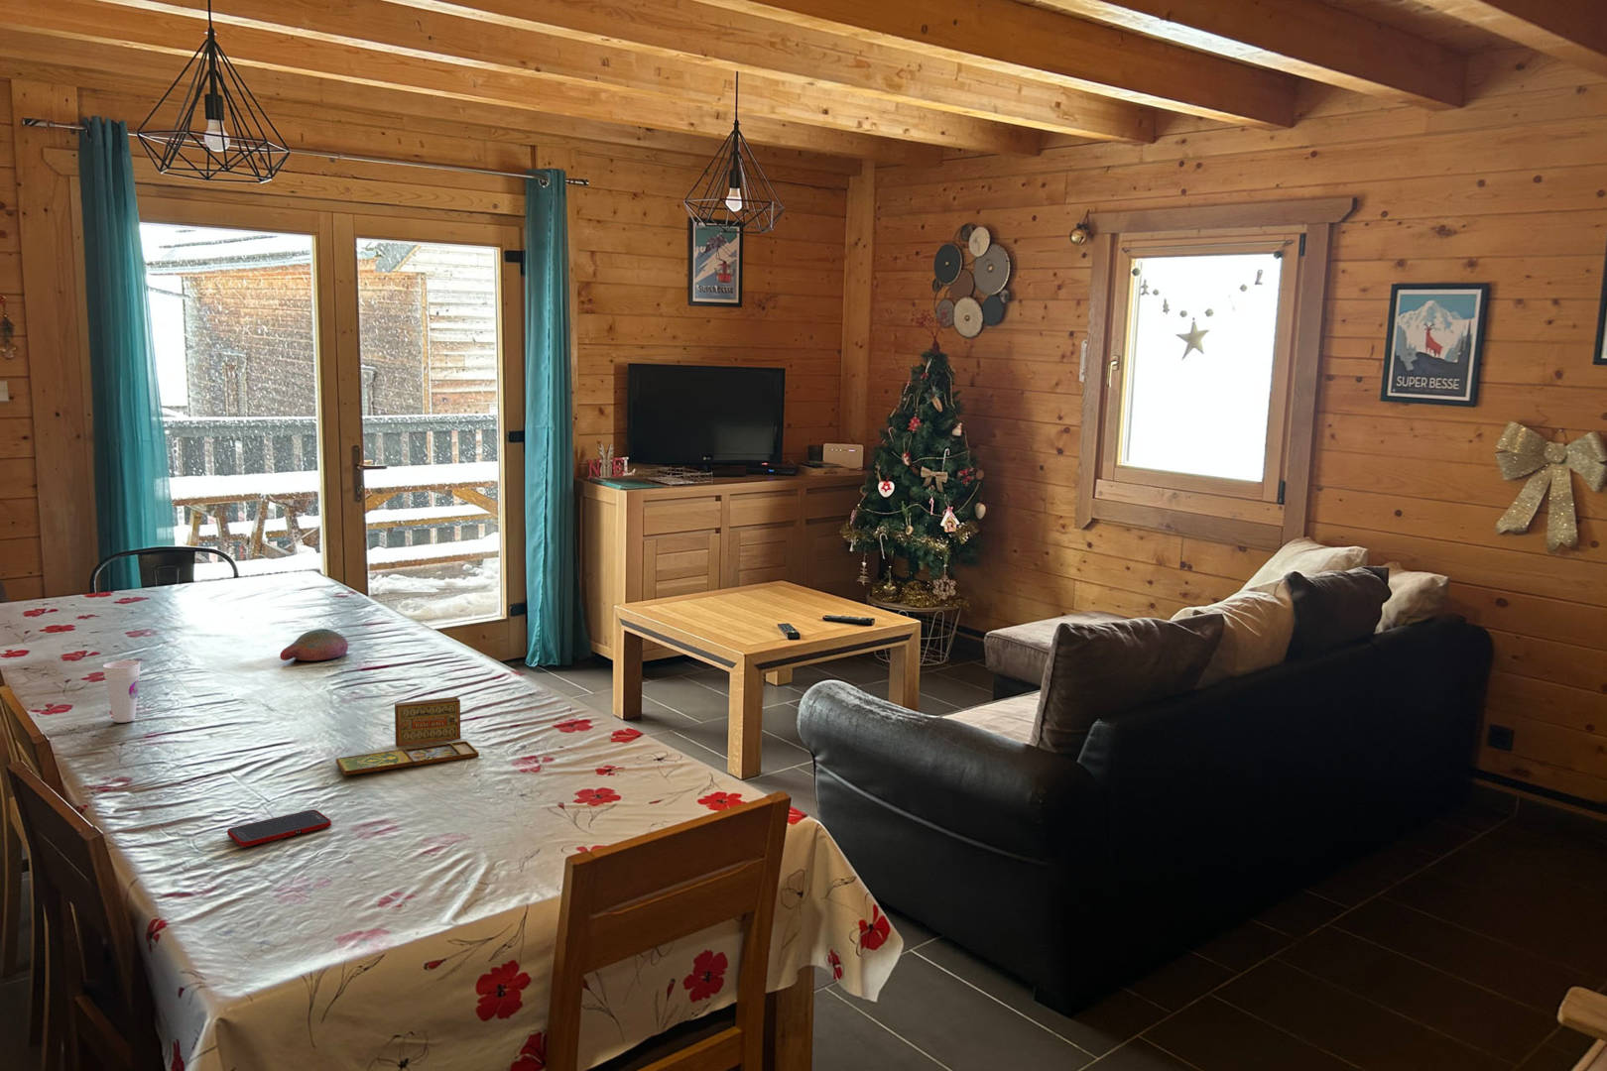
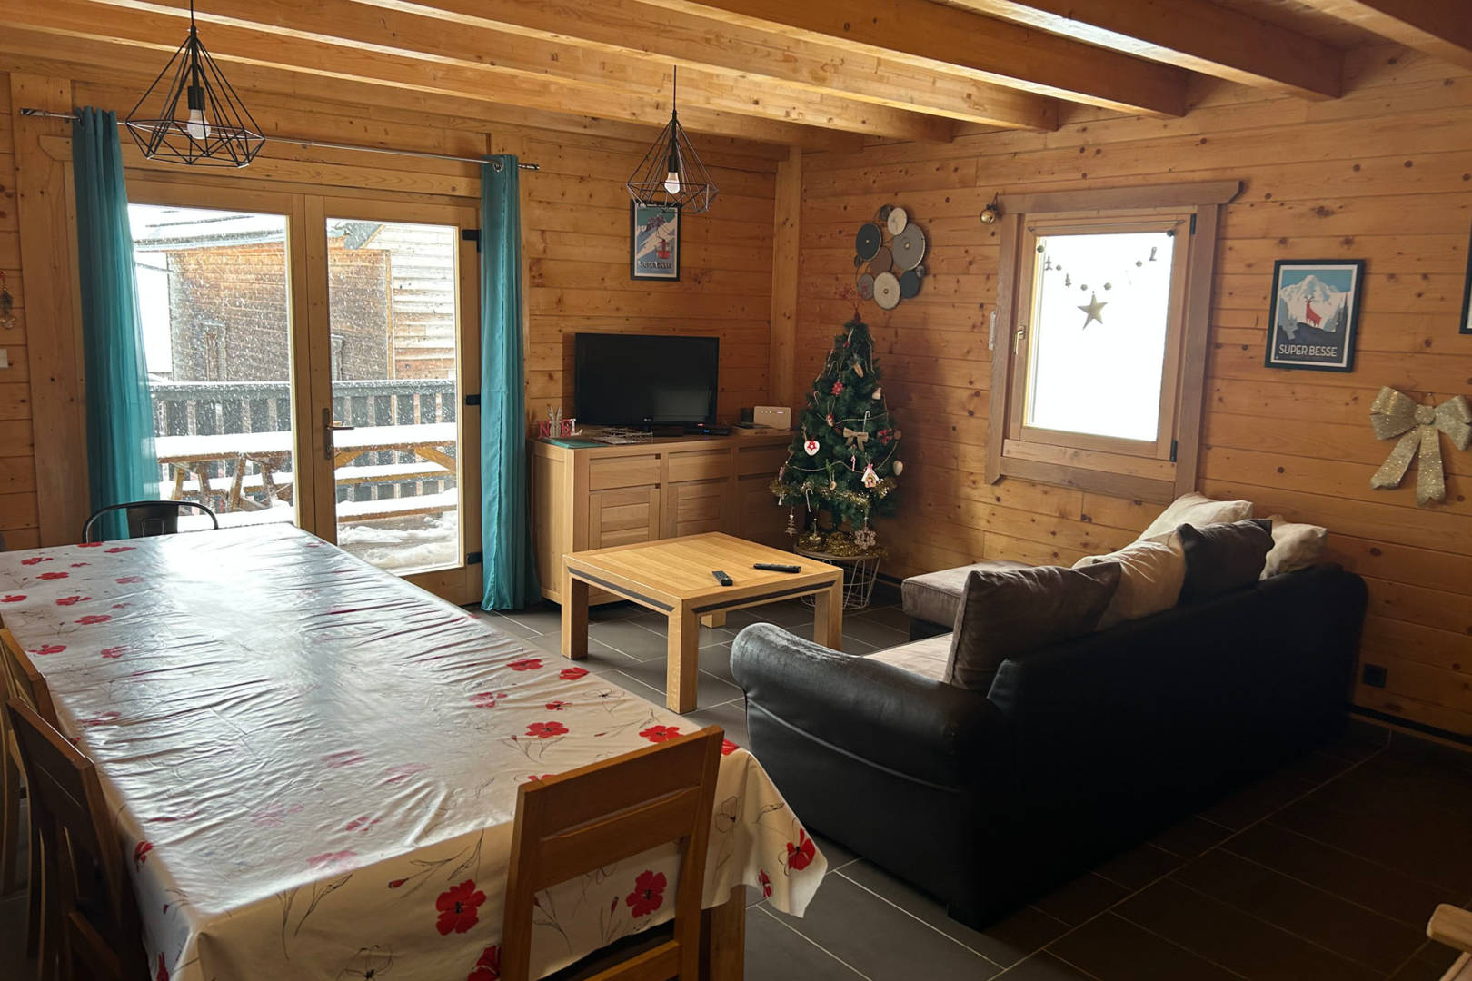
- board game (404, 734)
- bowl (313, 643)
- cup (123, 692)
- cell phone (280, 827)
